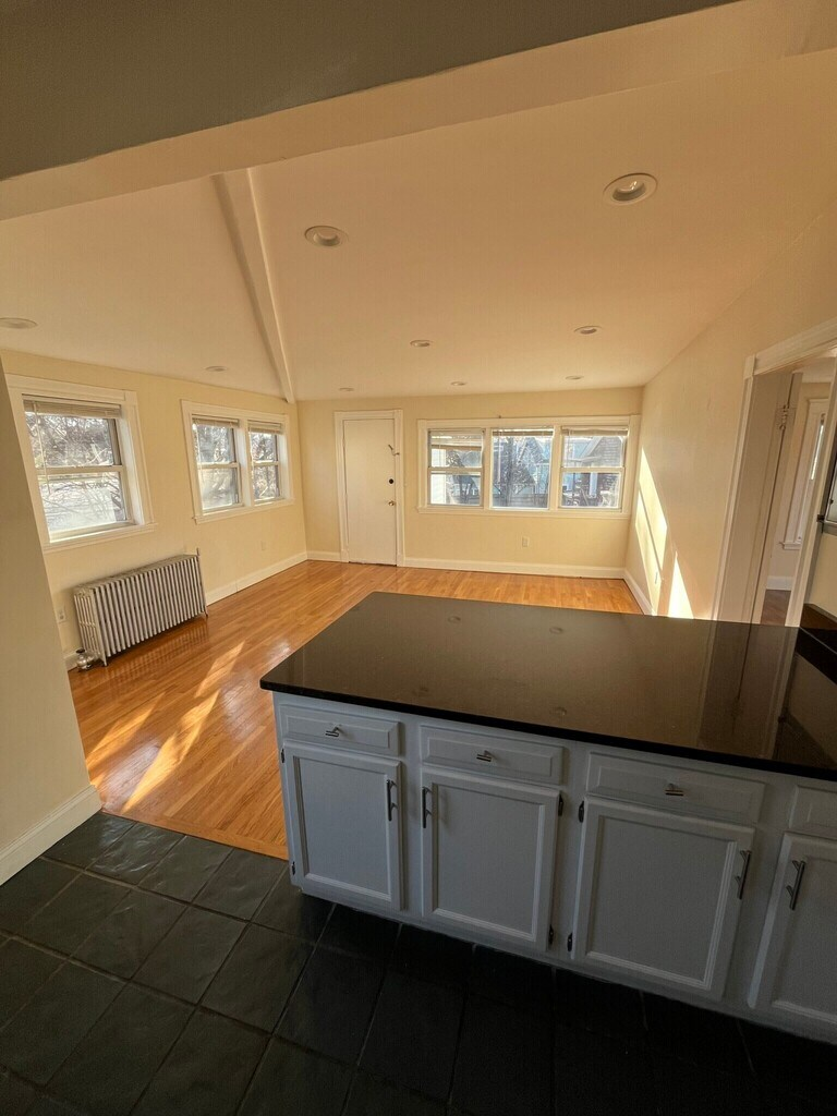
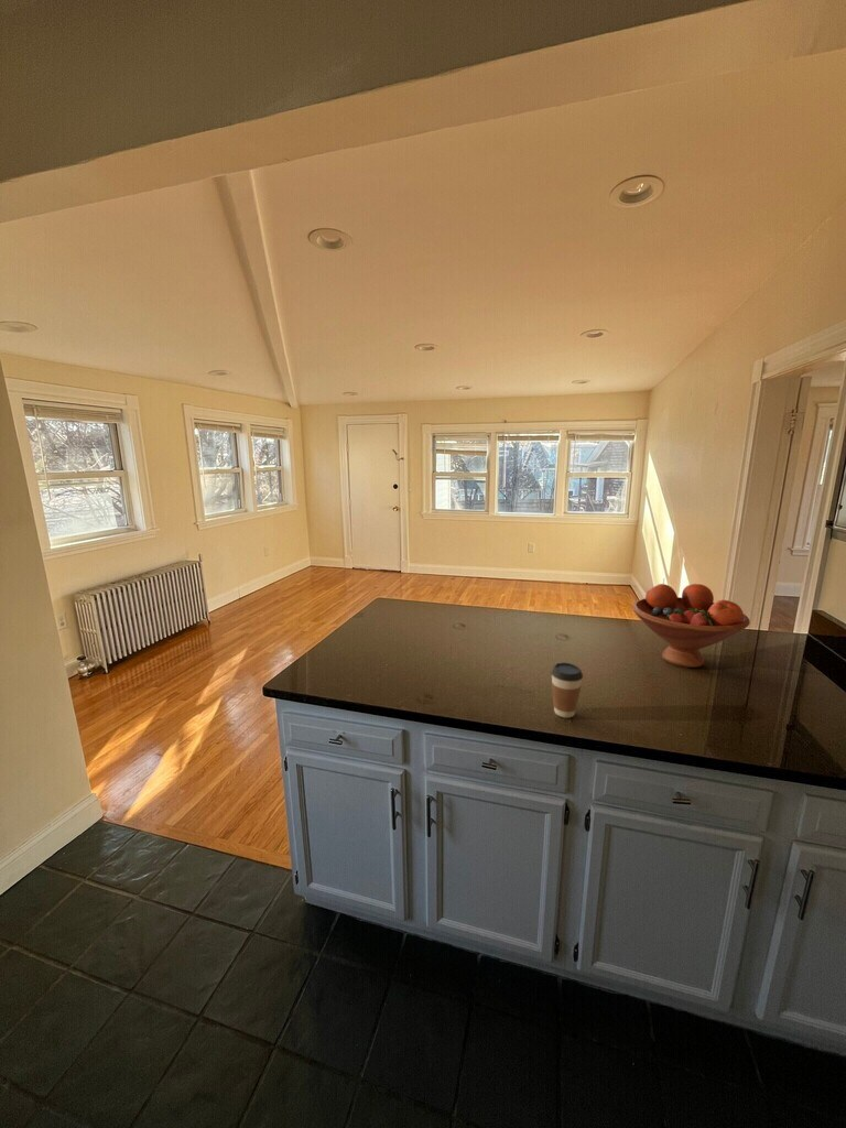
+ fruit bowl (686, 626)
+ coffee cup (565, 691)
